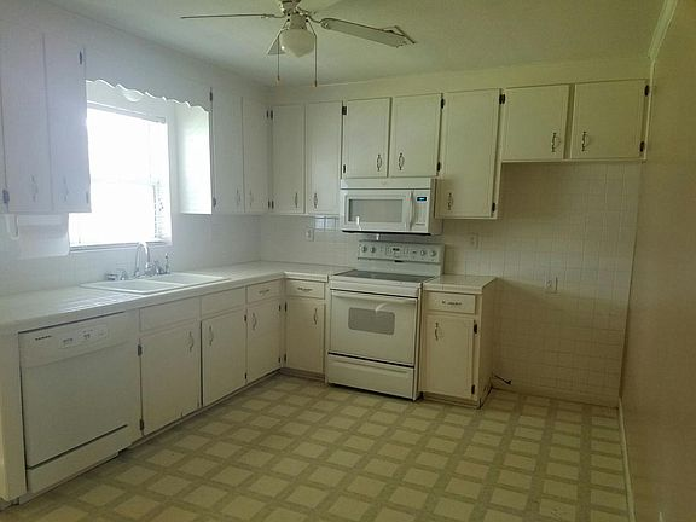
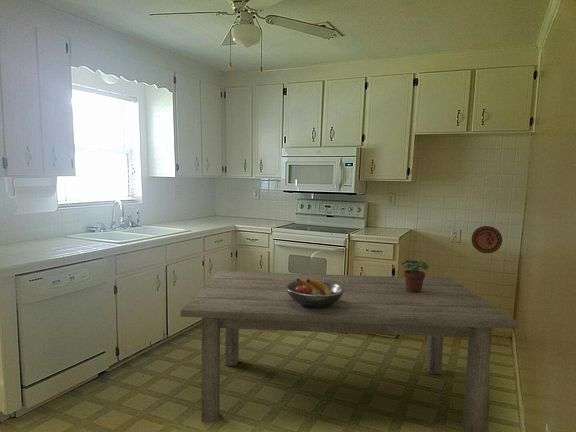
+ potted plant (415, 276)
+ dining table (337, 332)
+ decorative plate (486, 239)
+ fruit bowl (314, 292)
